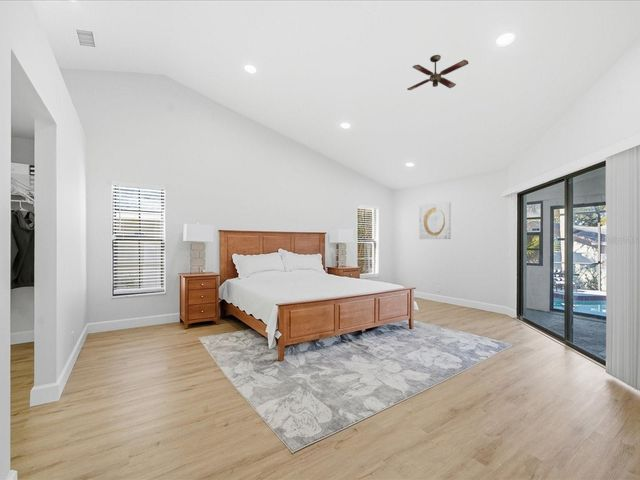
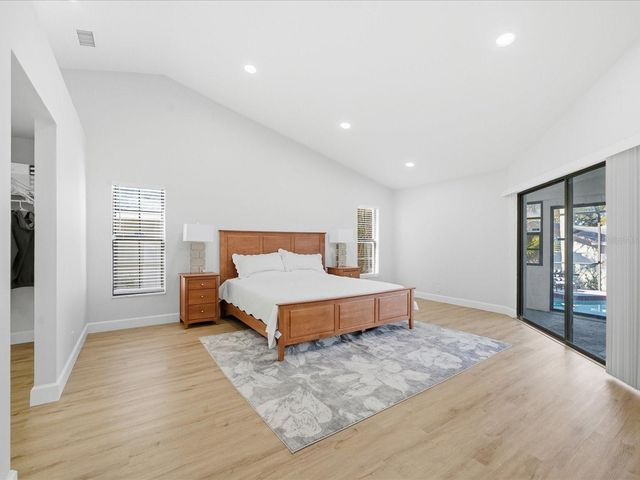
- wall art (434, 221)
- ceiling fan (435, 72)
